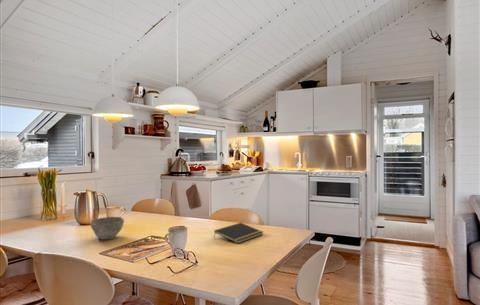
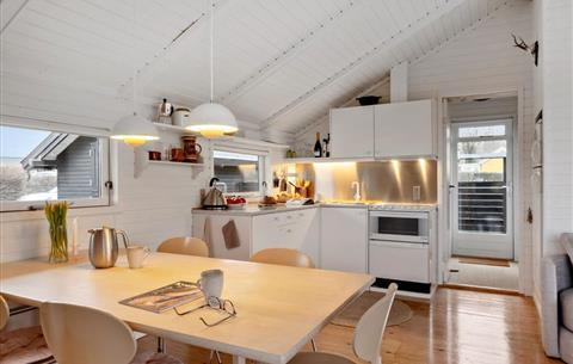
- notepad (239, 232)
- bowl (107, 228)
